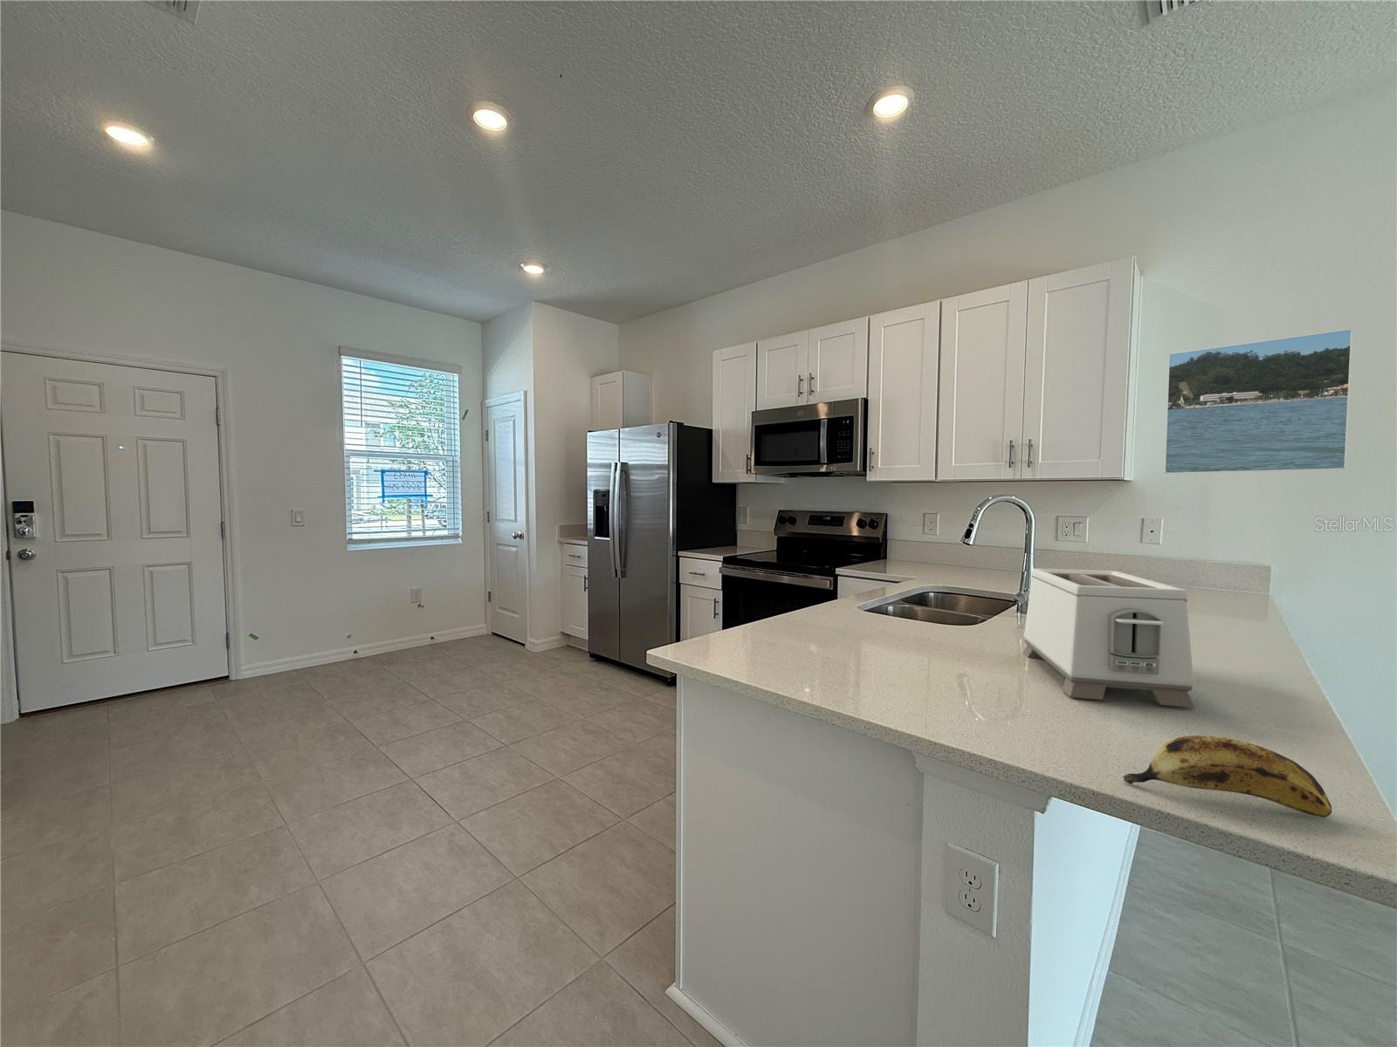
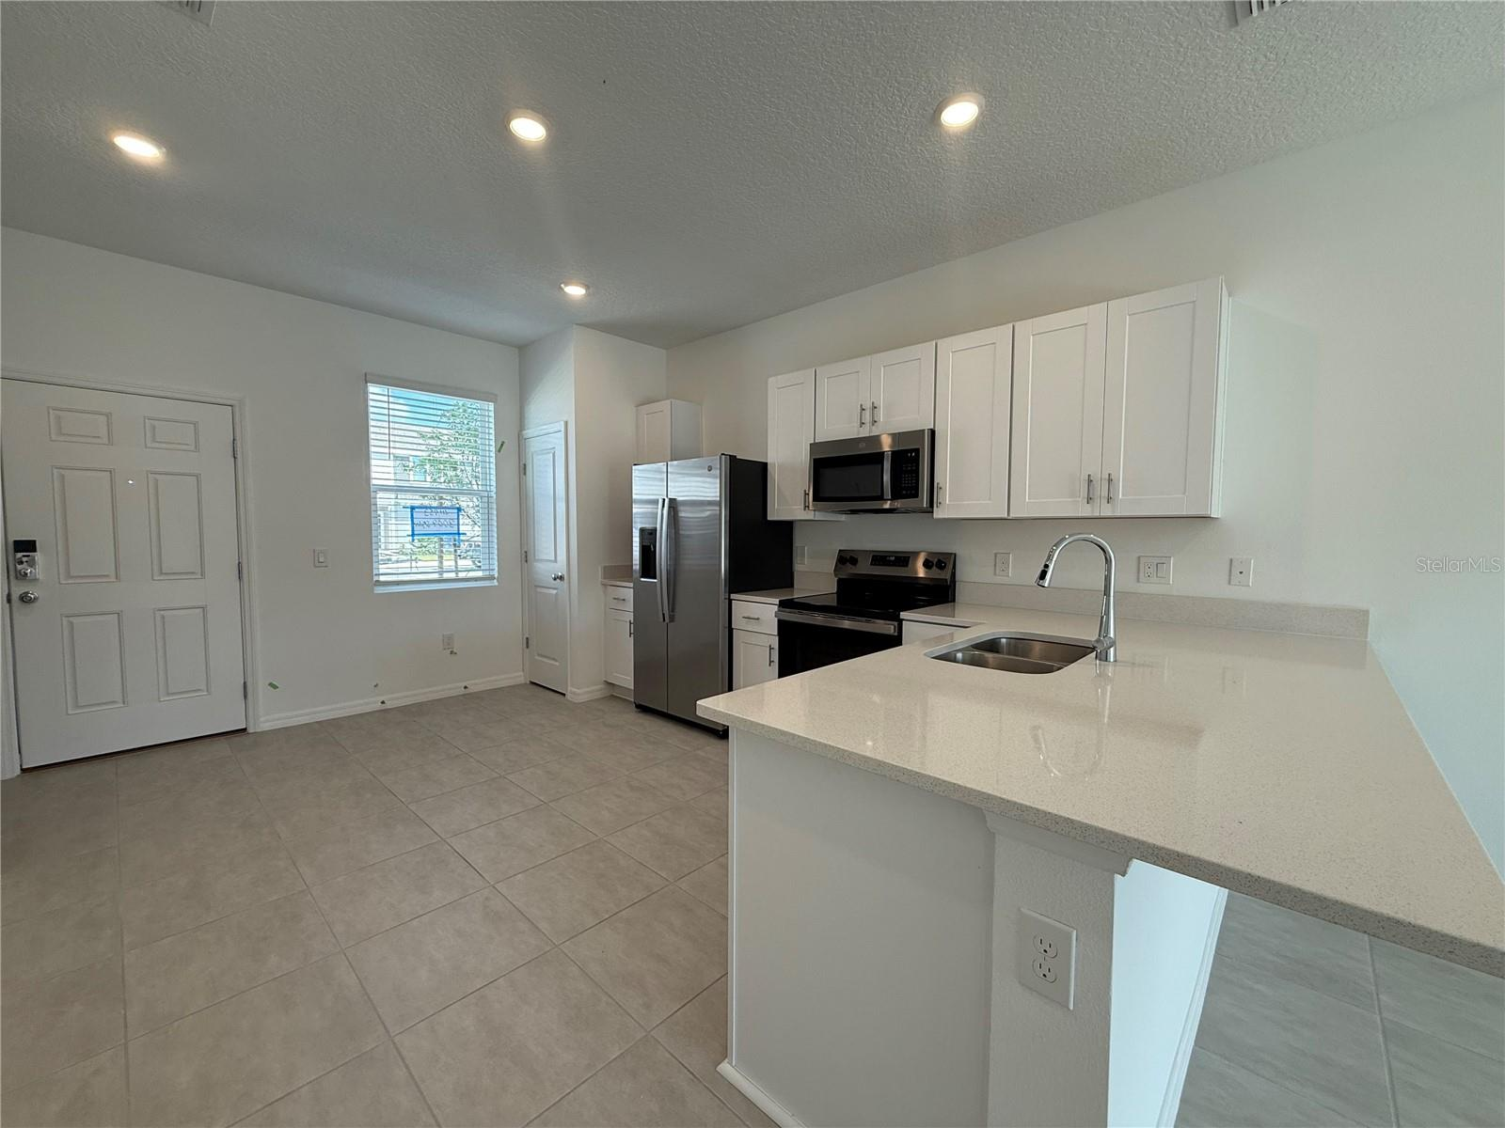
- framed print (1251, 407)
- banana (1225, 771)
- toaster (1100, 628)
